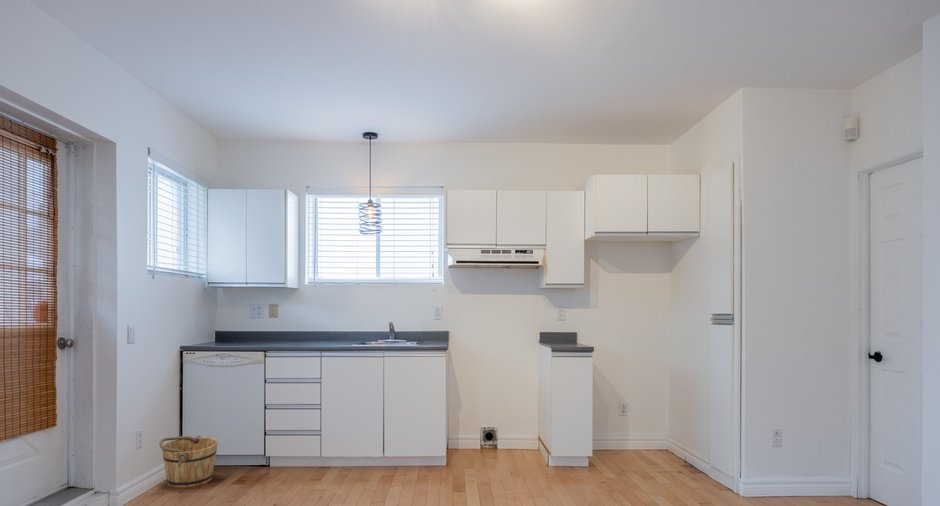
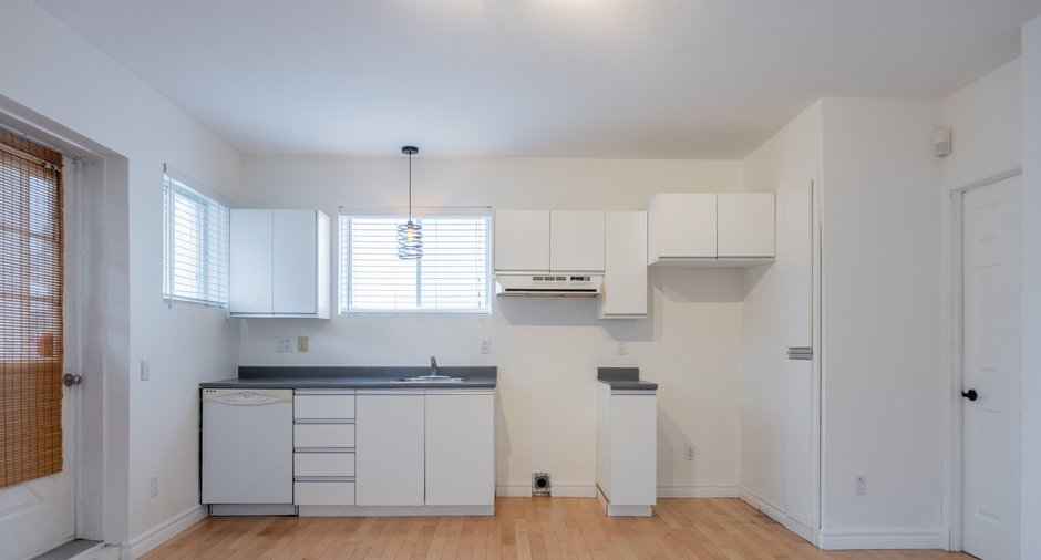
- bucket (189, 459)
